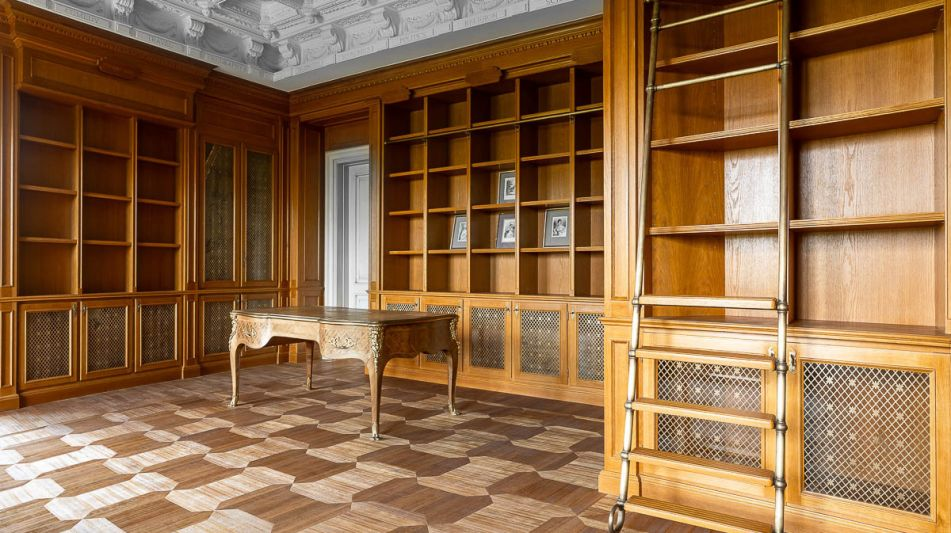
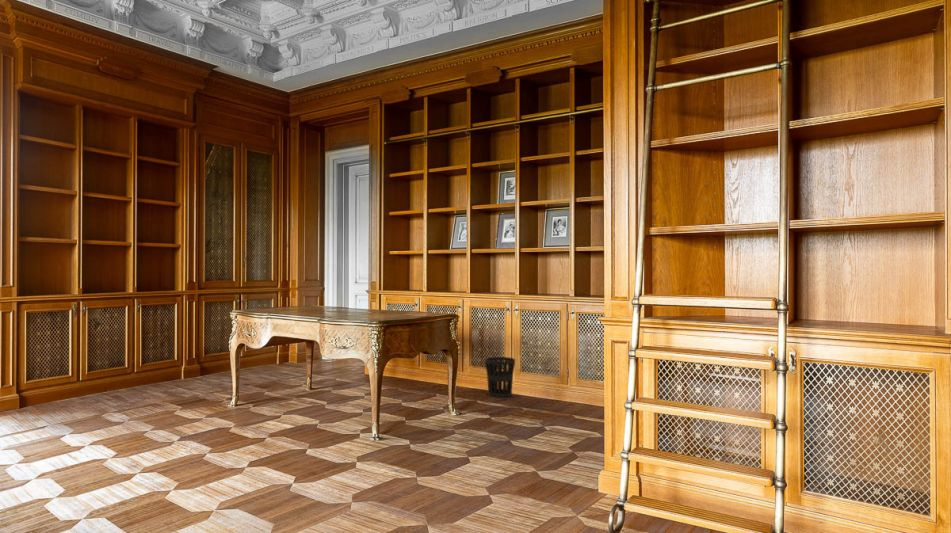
+ wastebasket (500, 377)
